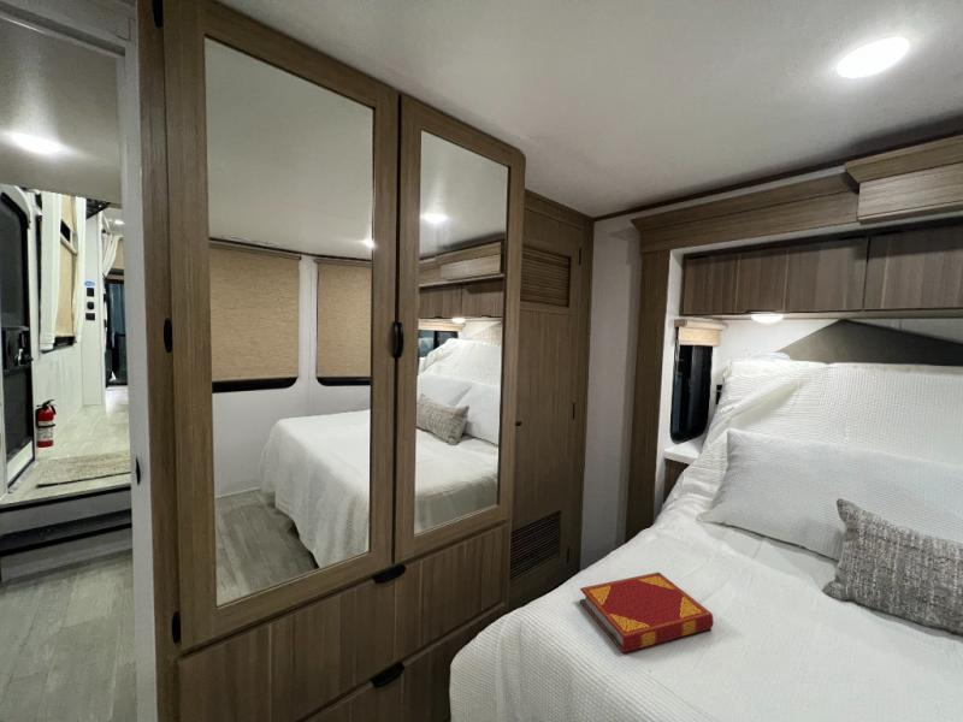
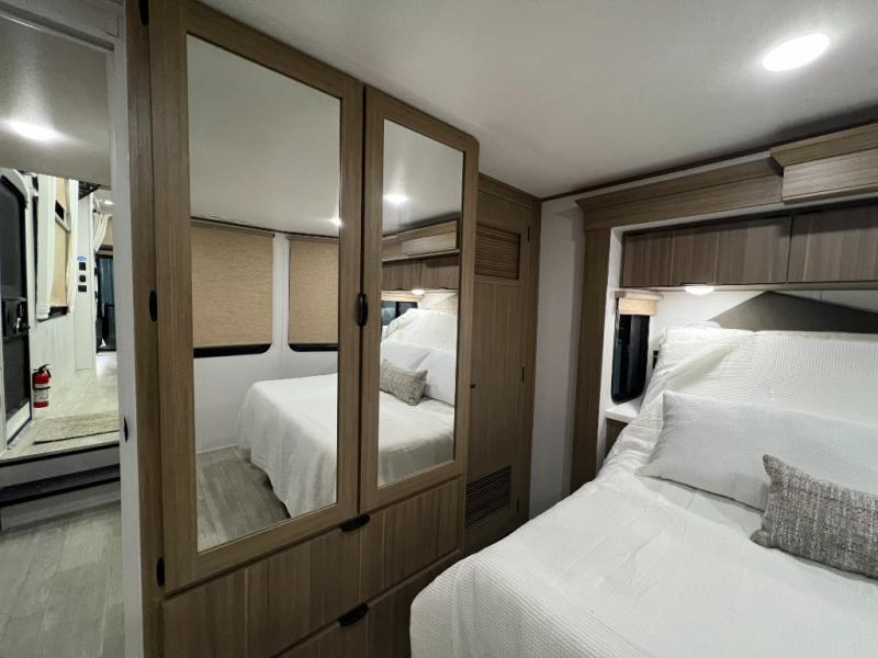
- hardback book (643, 608)
